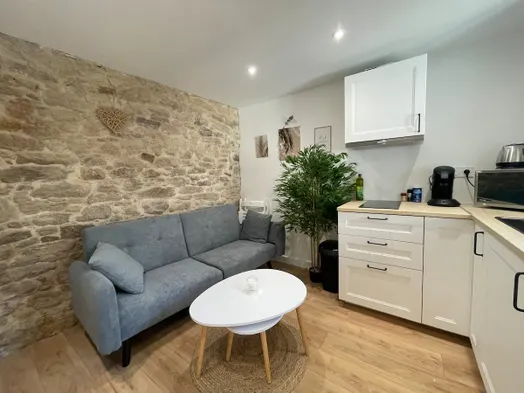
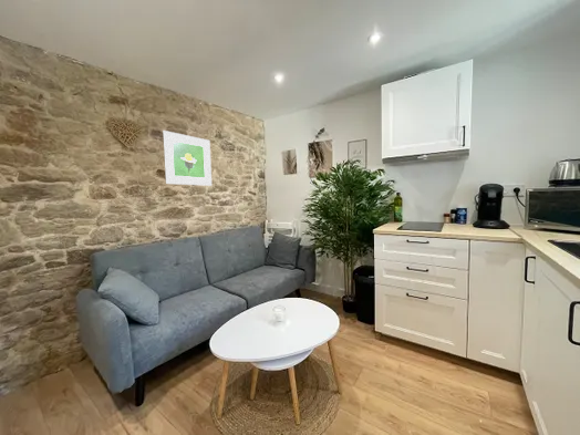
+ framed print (189, 159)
